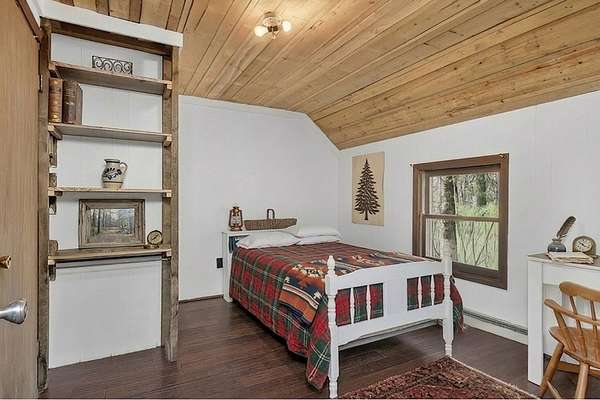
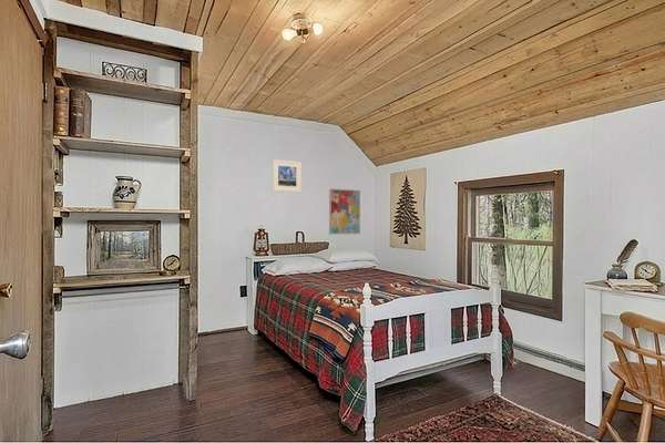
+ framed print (287, 176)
+ wall art (345, 212)
